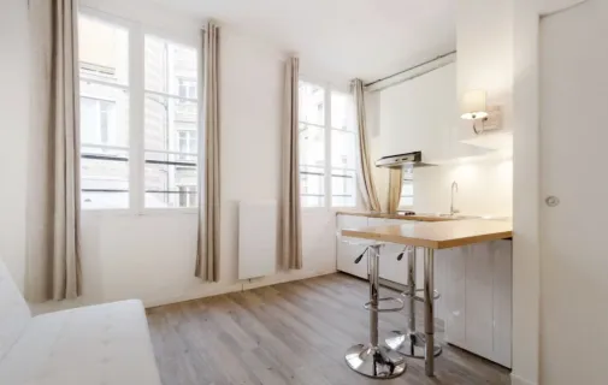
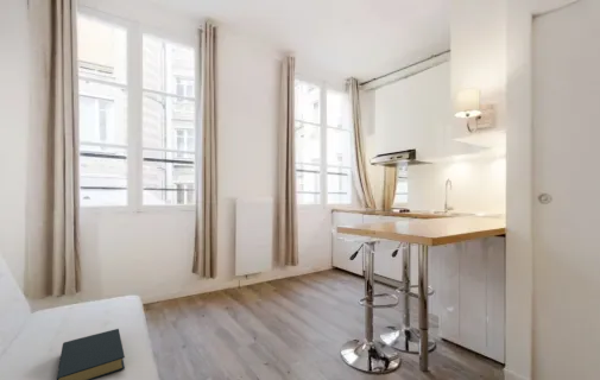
+ hardback book (91, 355)
